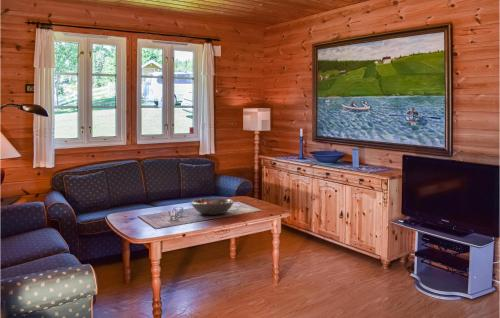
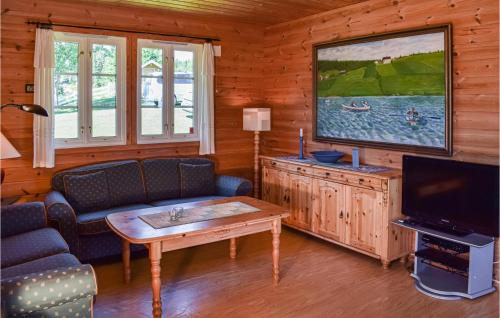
- fruit bowl (212, 205)
